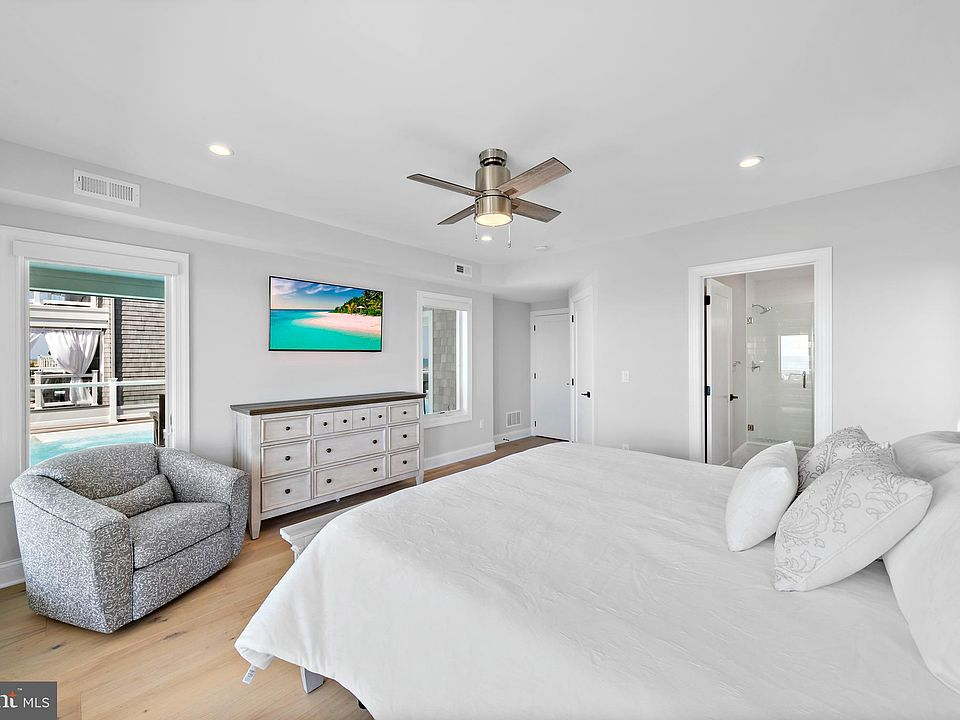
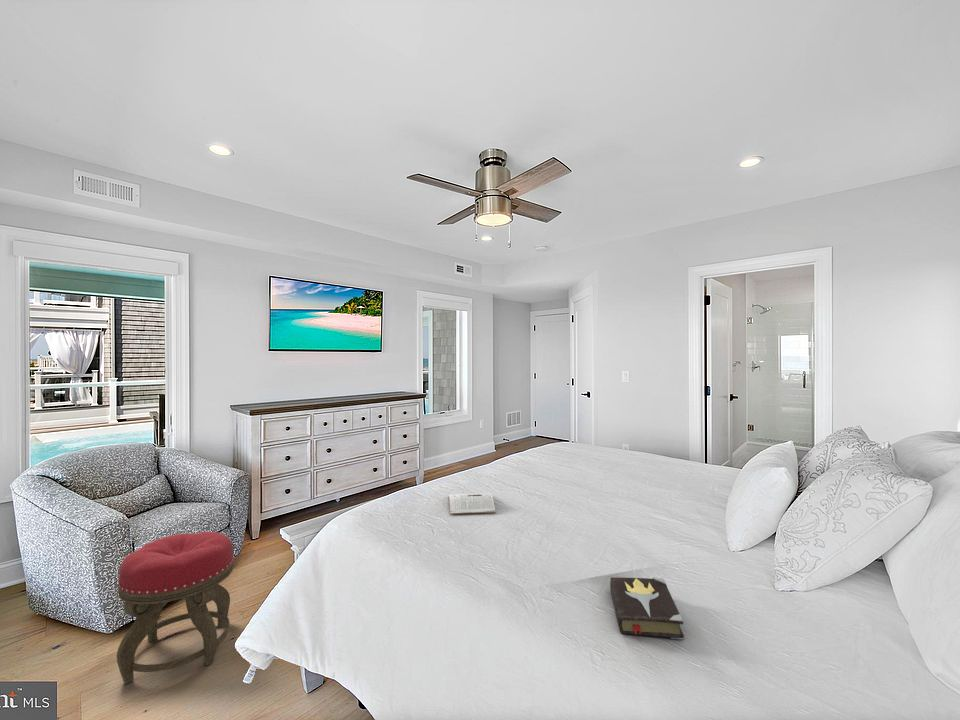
+ hardback book (643, 603)
+ magazine (470, 499)
+ stool (179, 597)
